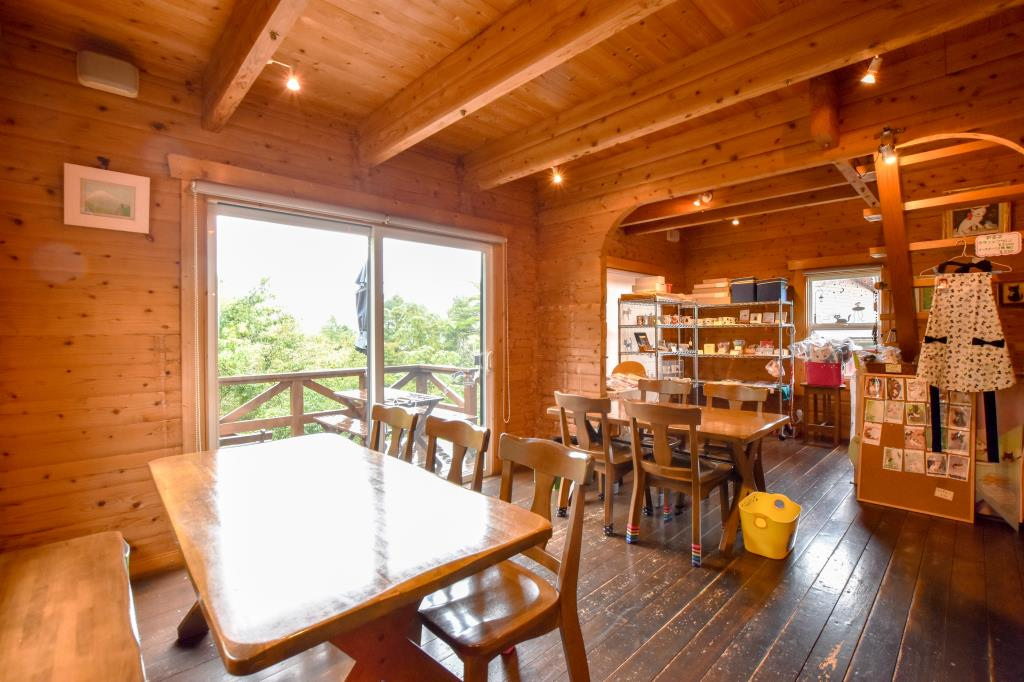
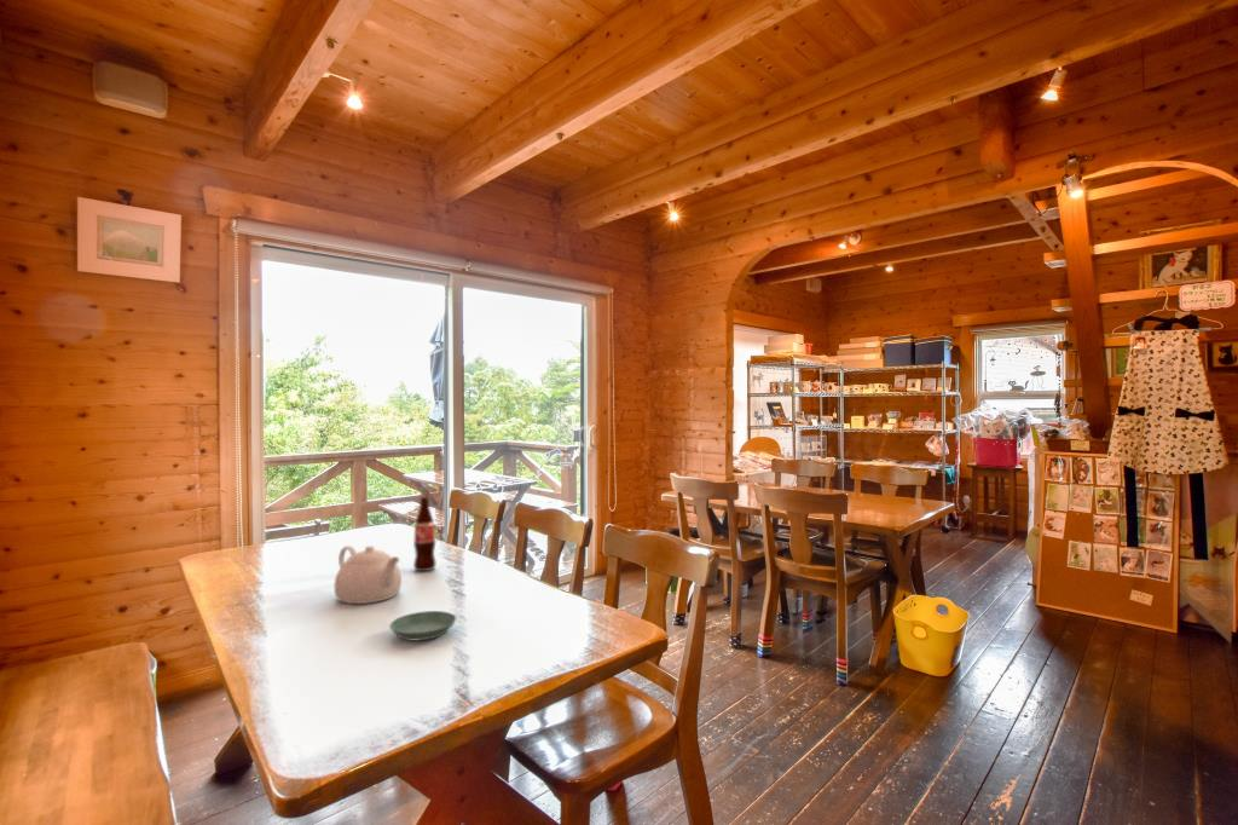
+ saucer (423, 627)
+ bottle (424, 532)
+ teapot (368, 570)
